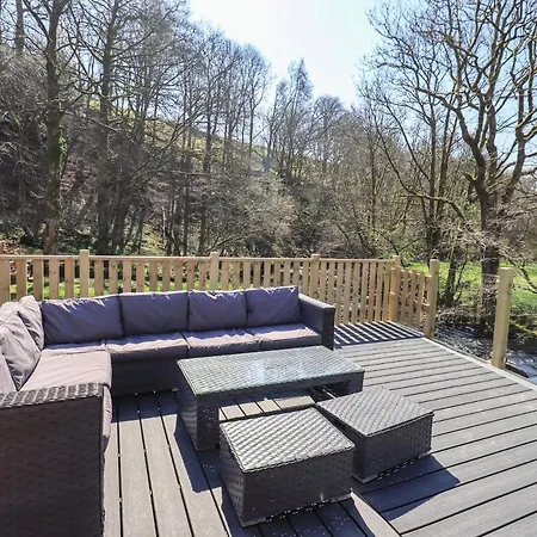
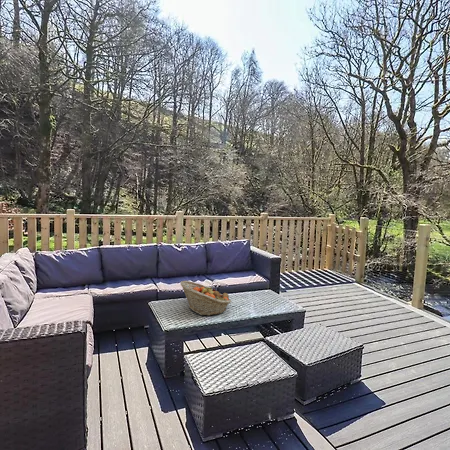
+ fruit basket (205, 296)
